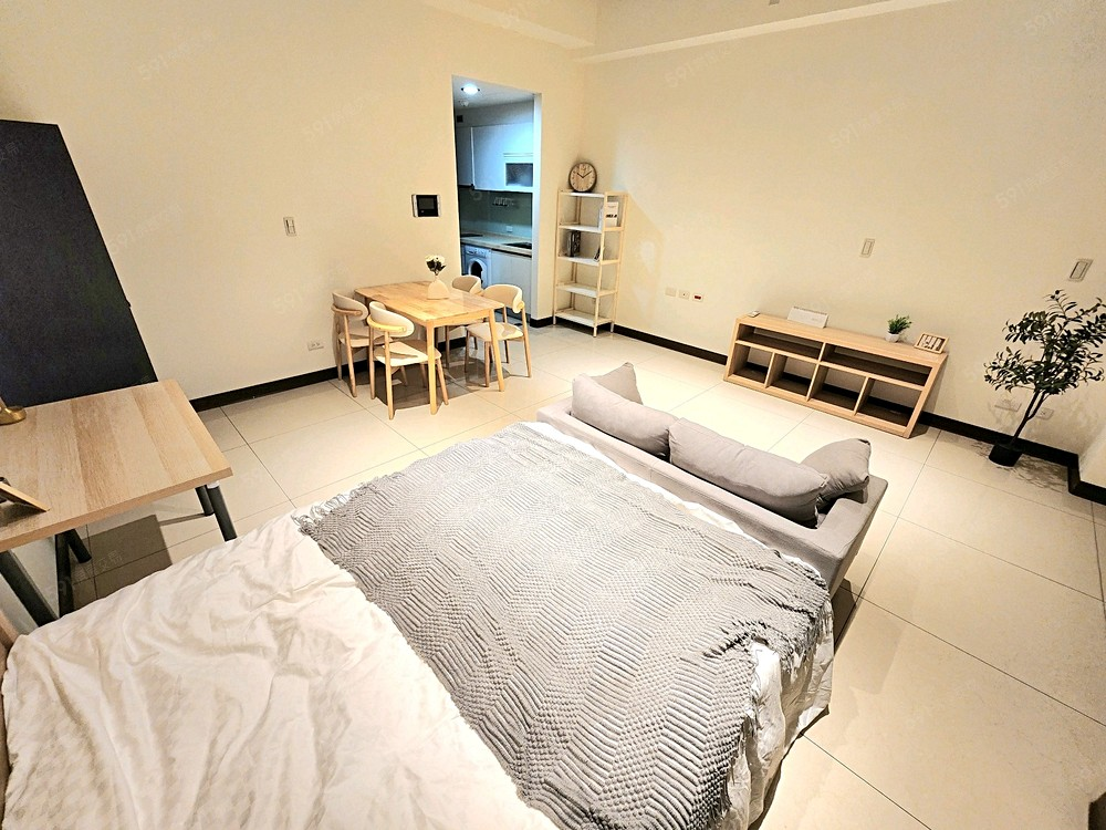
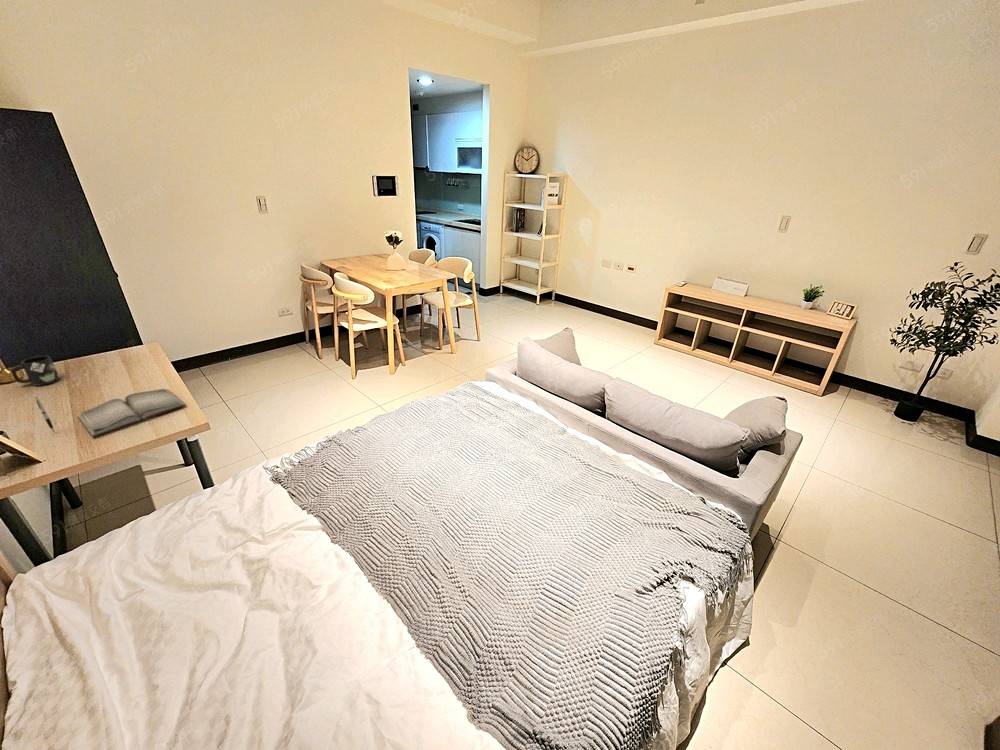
+ mug (34, 371)
+ pen (45, 415)
+ hardback book (132, 408)
